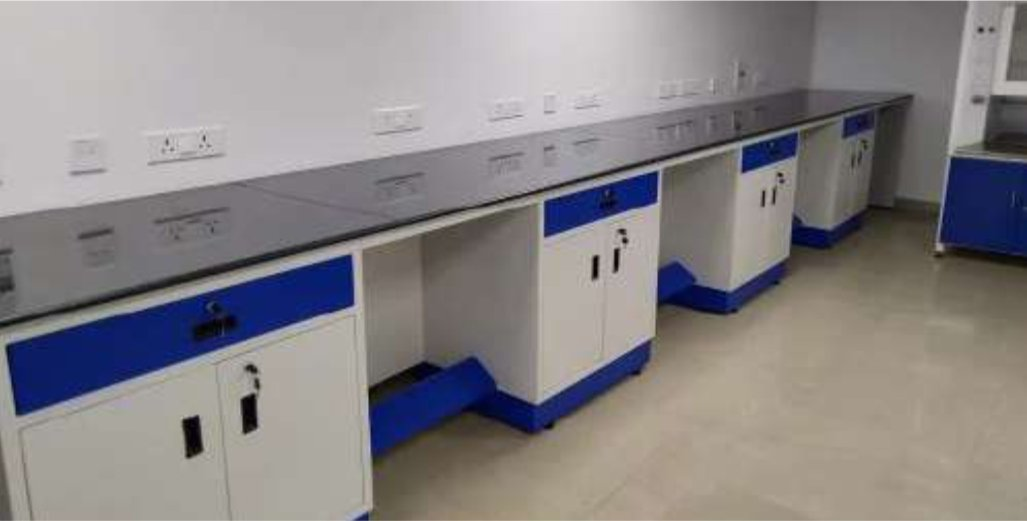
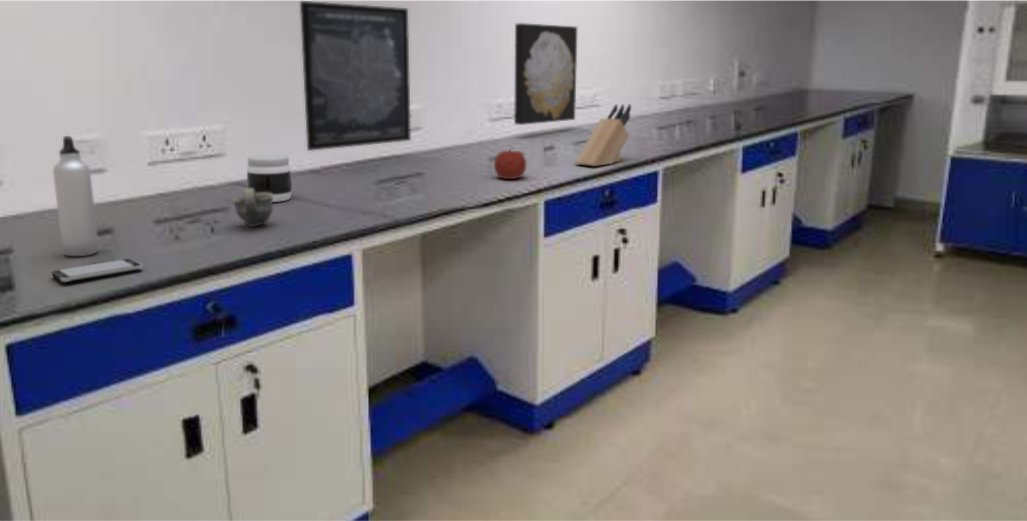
+ knife block (605, 133)
+ wall art (546, 74)
+ wall art (359, 76)
+ water bottle (74, 195)
+ smartphone (98, 270)
+ fruit (510, 162)
+ cup (251, 206)
+ jar (269, 177)
